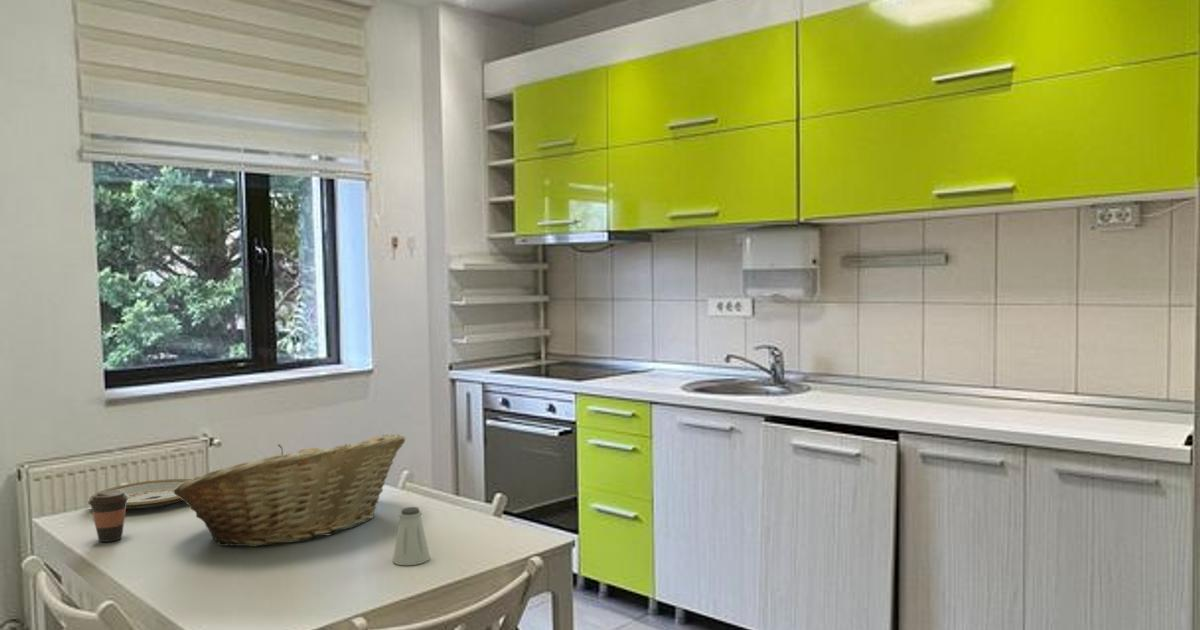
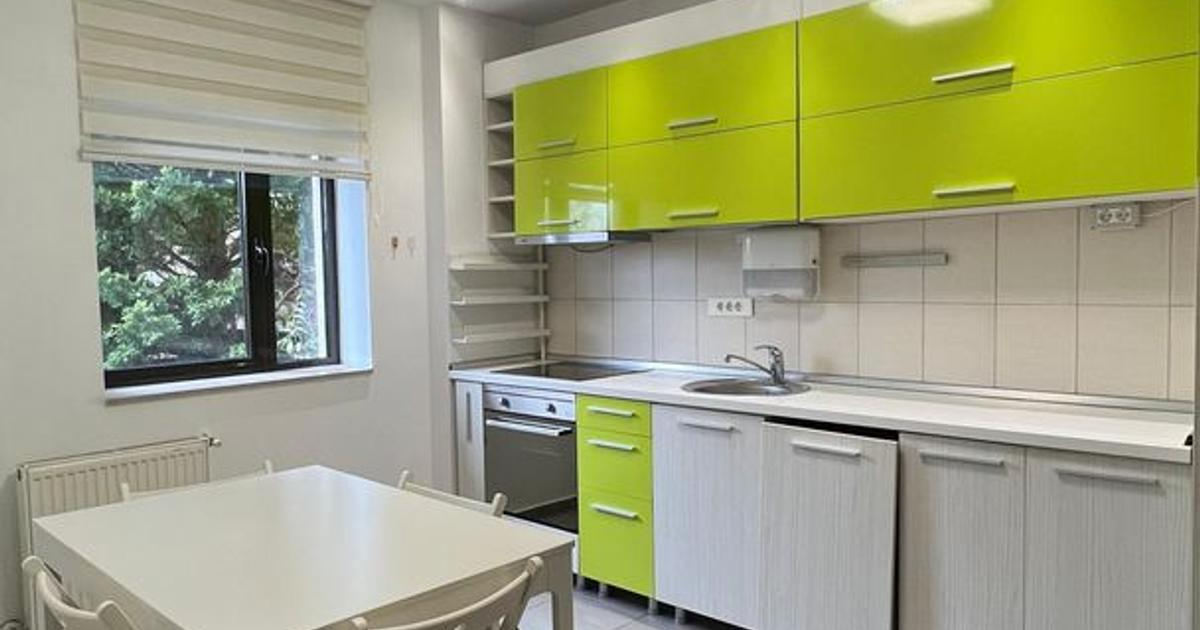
- plate (151, 495)
- saltshaker (410, 534)
- fruit basket (298, 481)
- coffee cup (109, 516)
